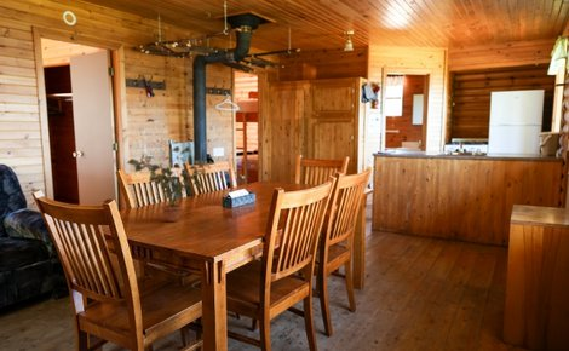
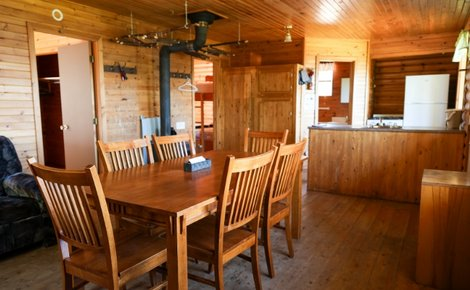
- potted plant (172, 183)
